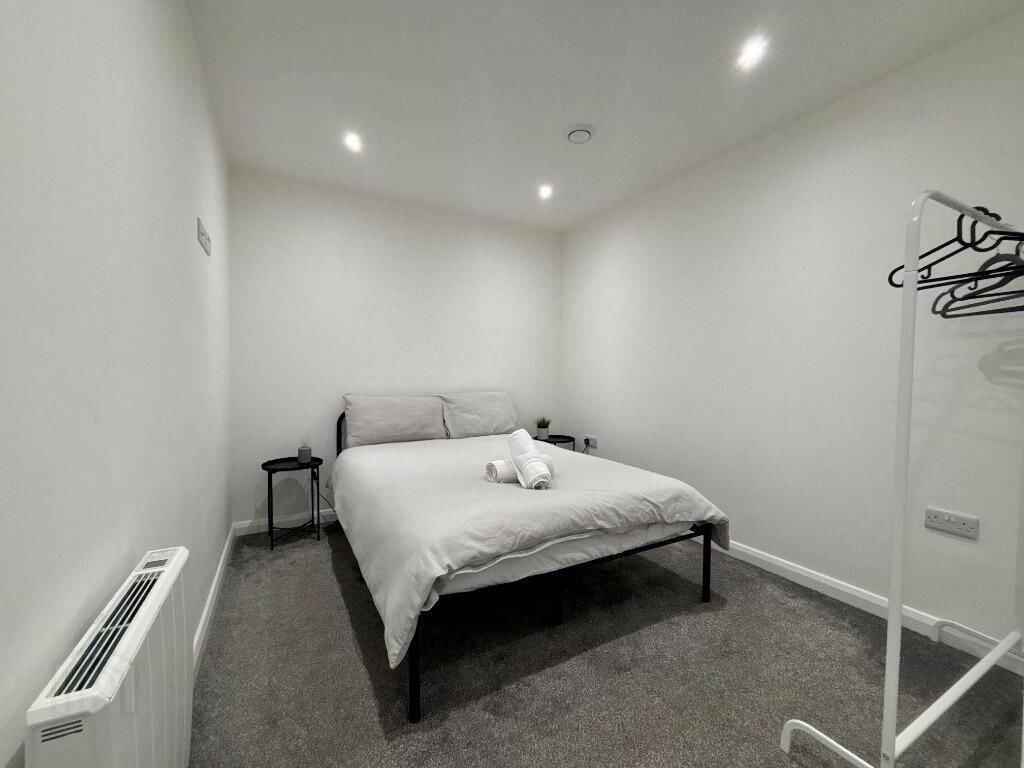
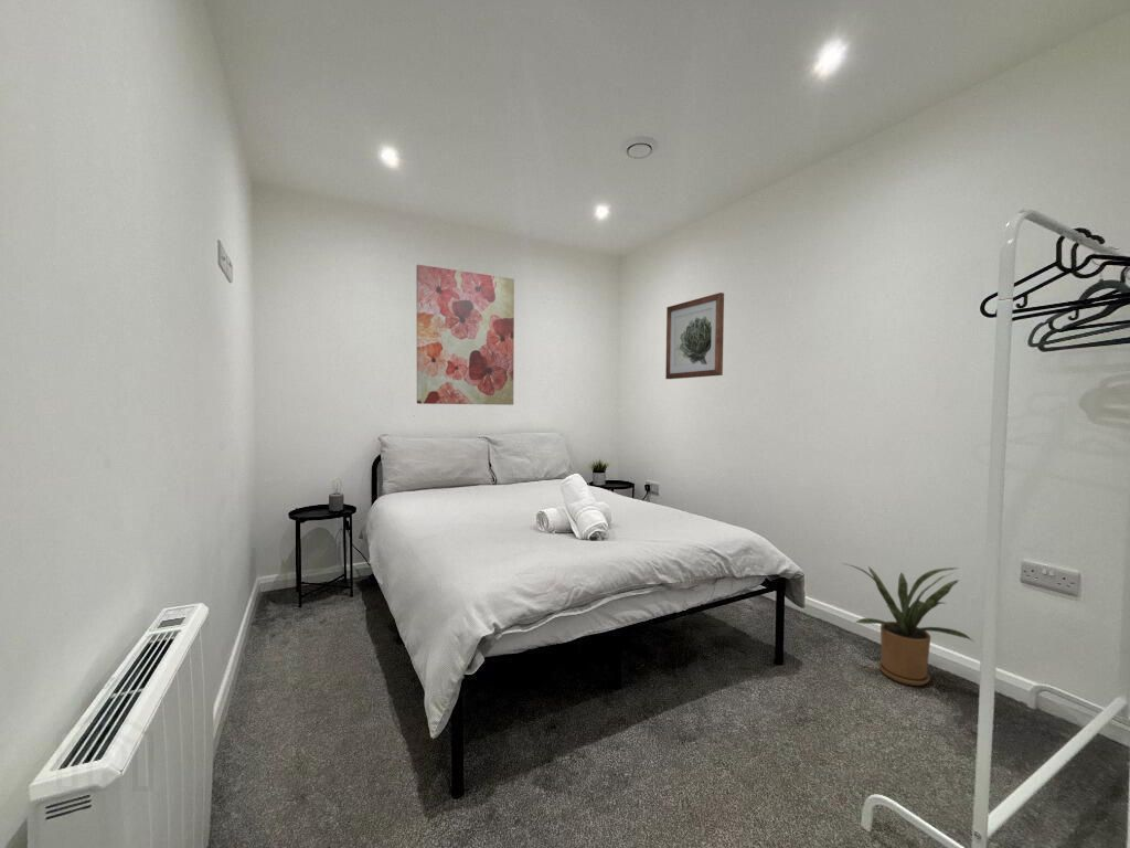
+ wall art (467, 338)
+ house plant (906, 615)
+ wall art (692, 339)
